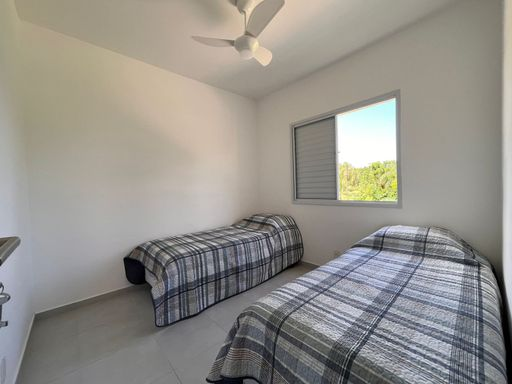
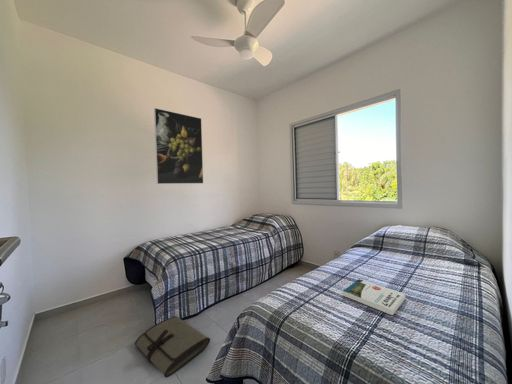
+ book (373, 294)
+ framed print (180, 148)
+ tool roll (172, 336)
